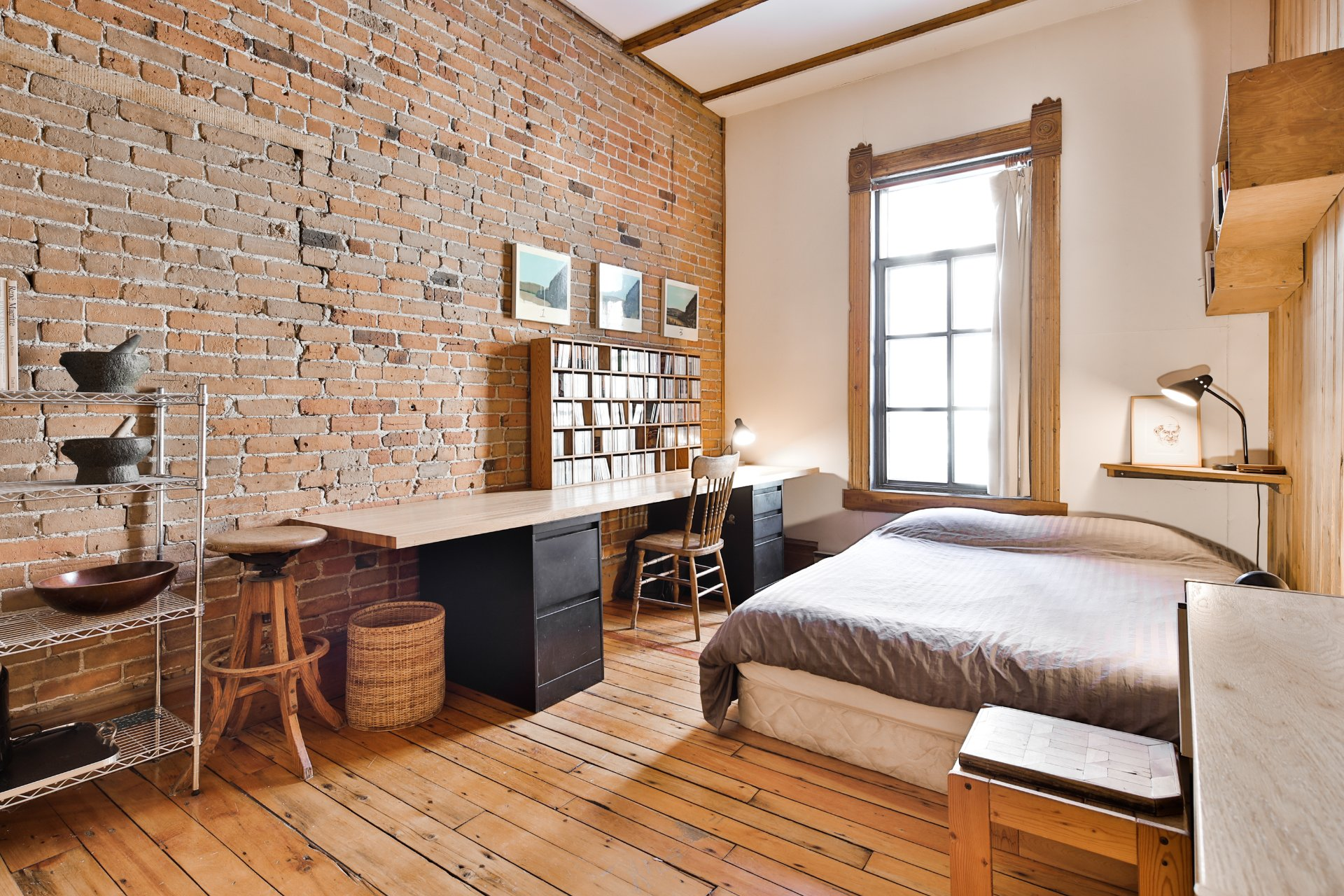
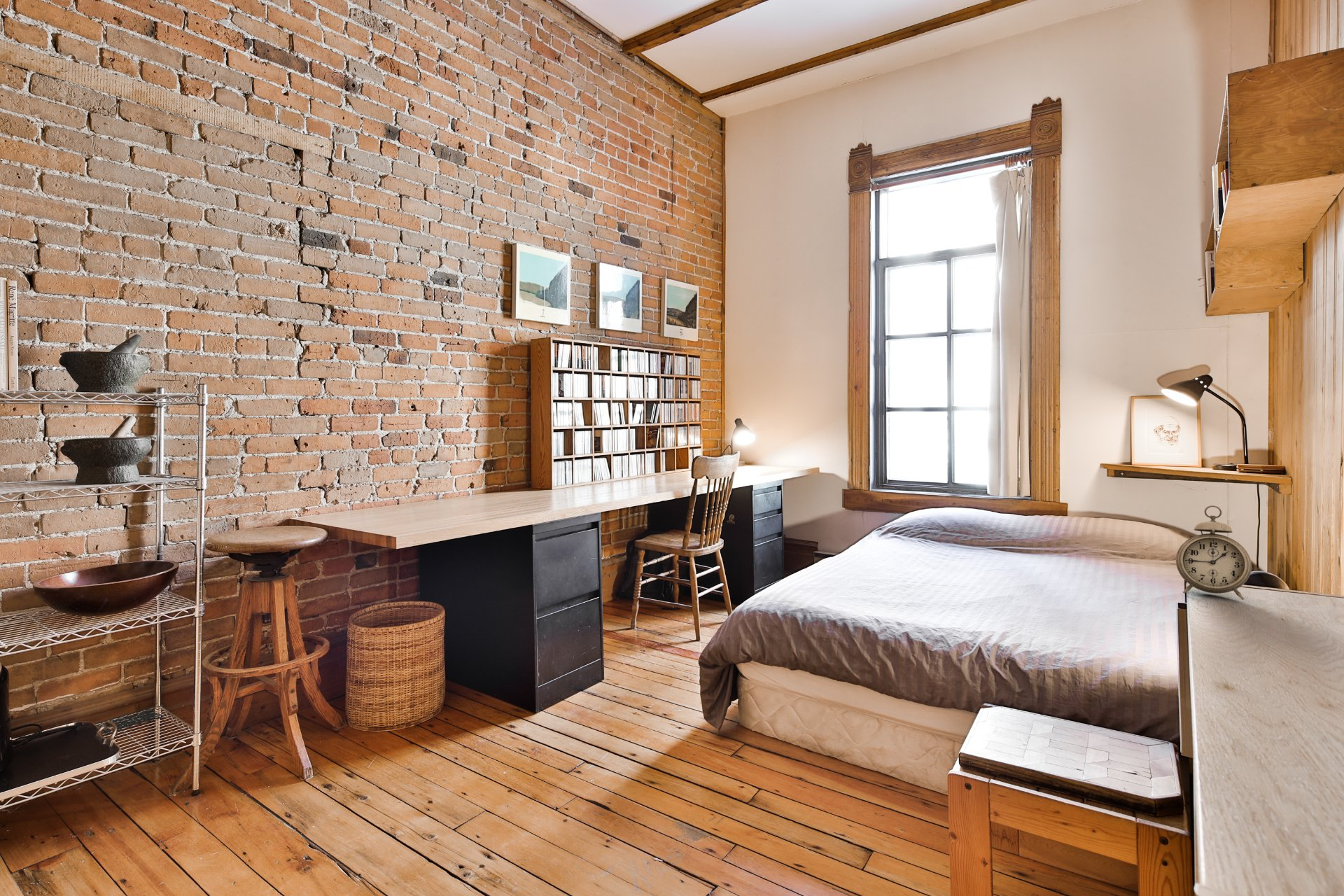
+ alarm clock (1212, 550)
